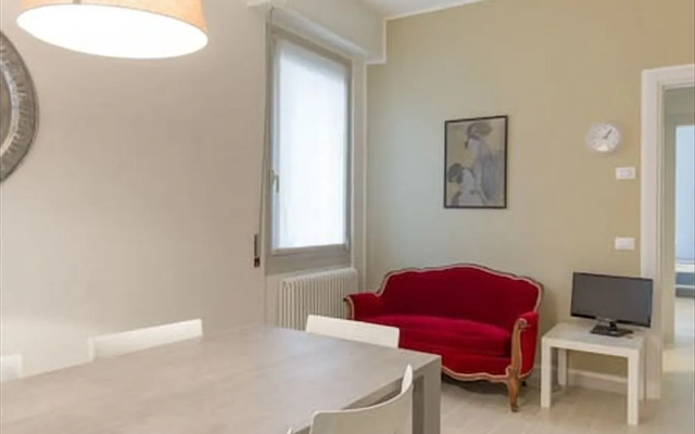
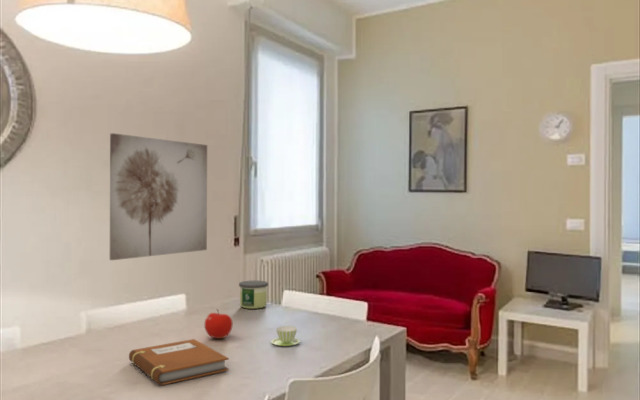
+ notebook (176, 359)
+ wall art (162, 197)
+ candle (253, 294)
+ cup (285, 335)
+ fruit (218, 323)
